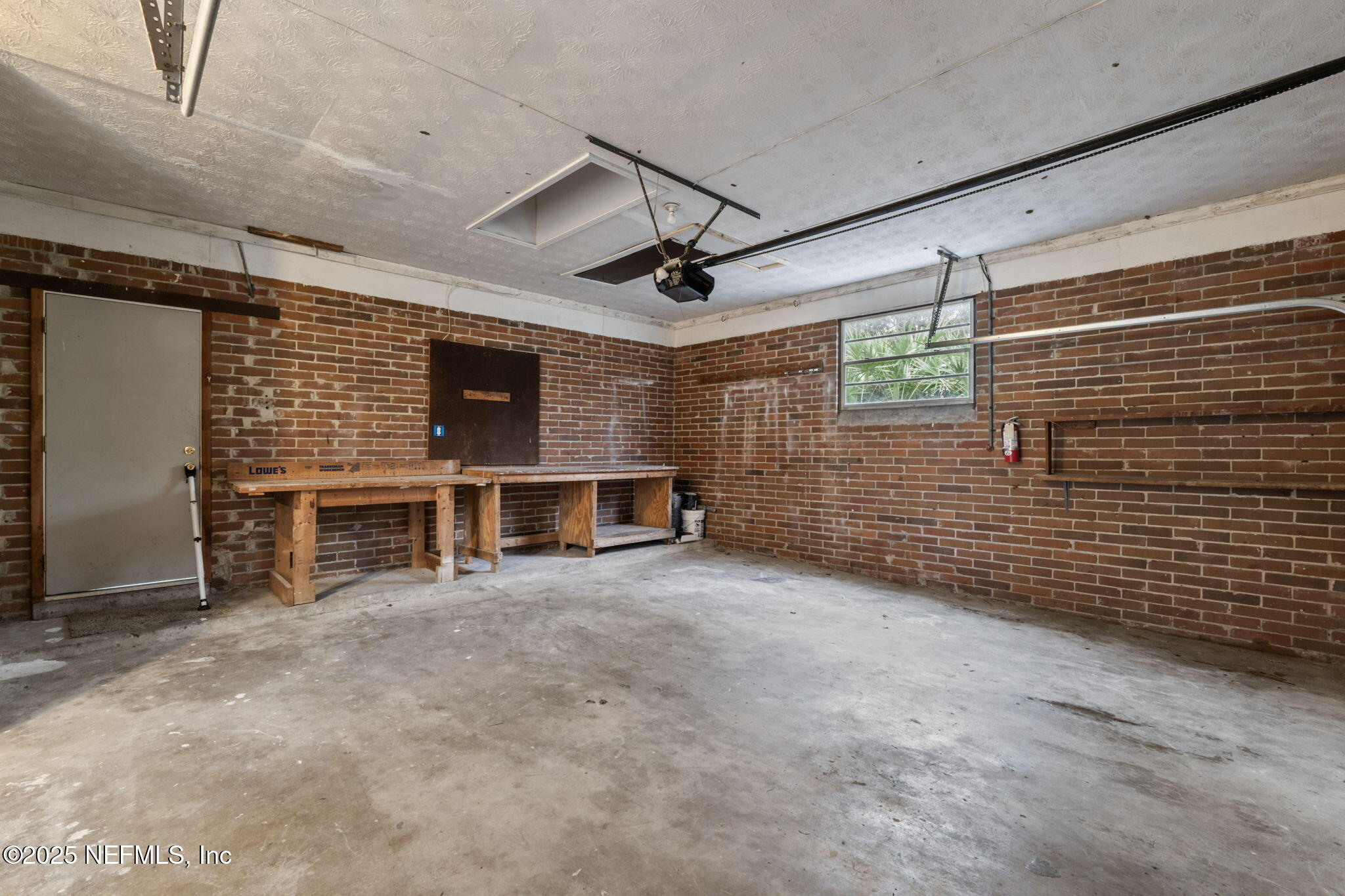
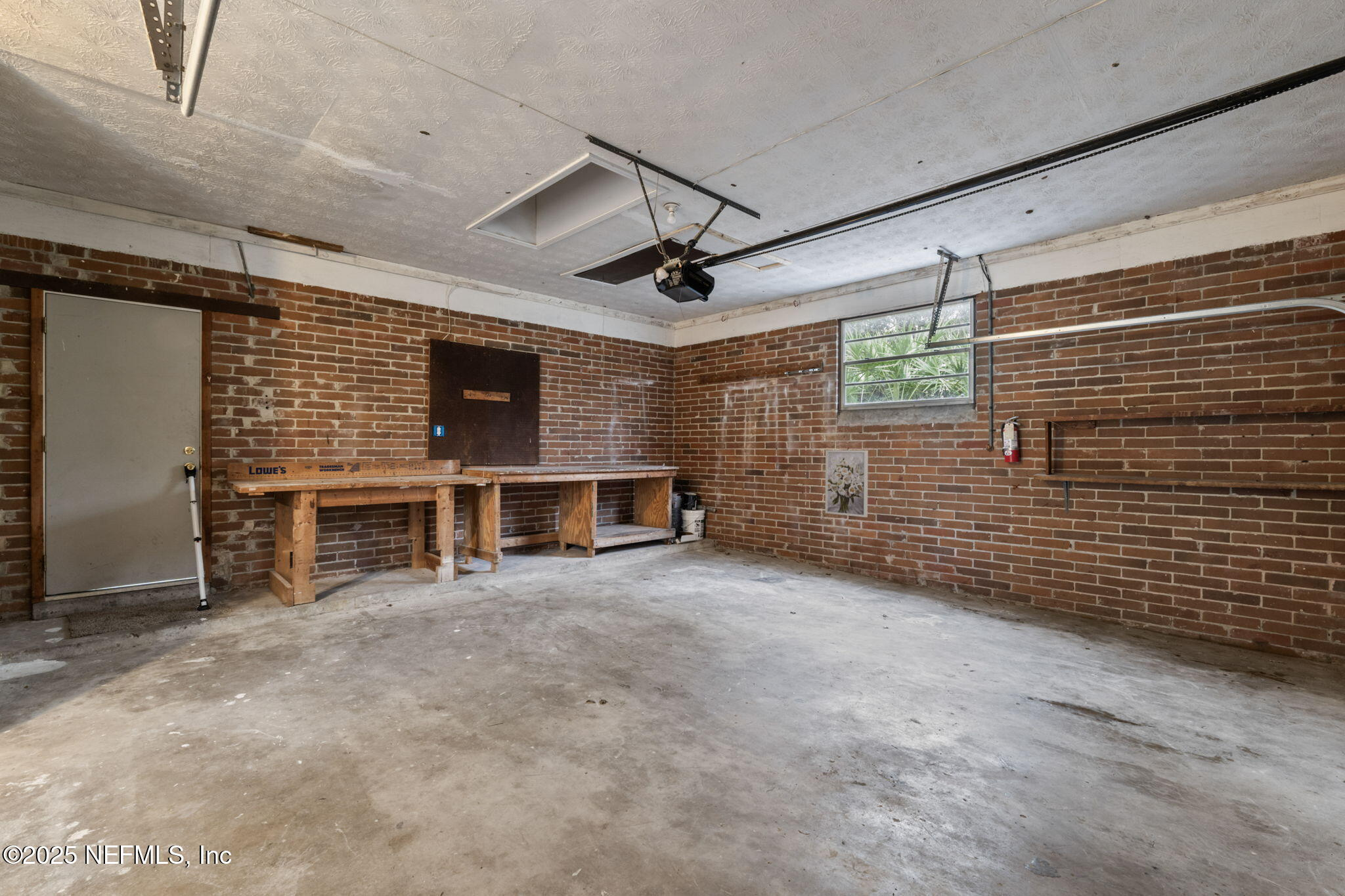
+ wall art (846, 482)
